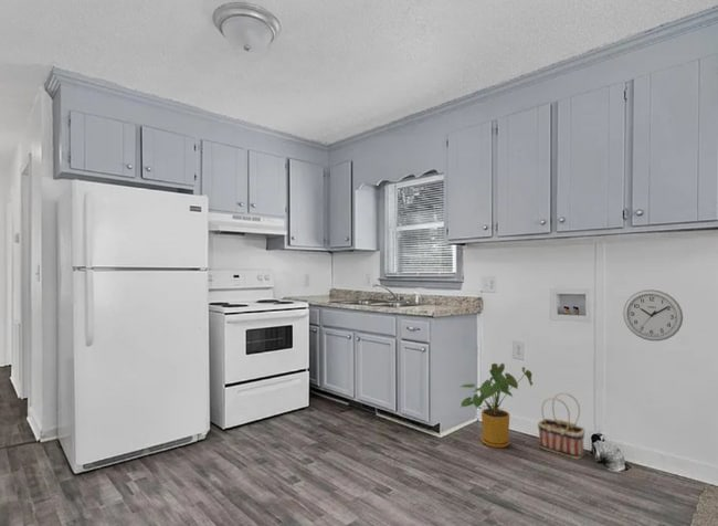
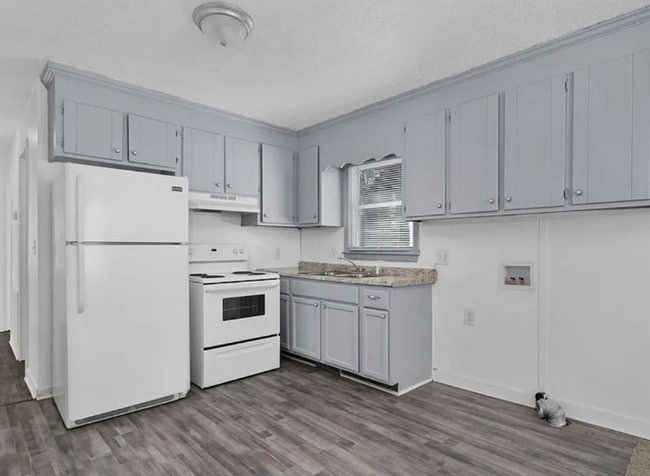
- basket (561, 422)
- wall clock (651, 315)
- house plant (494, 403)
